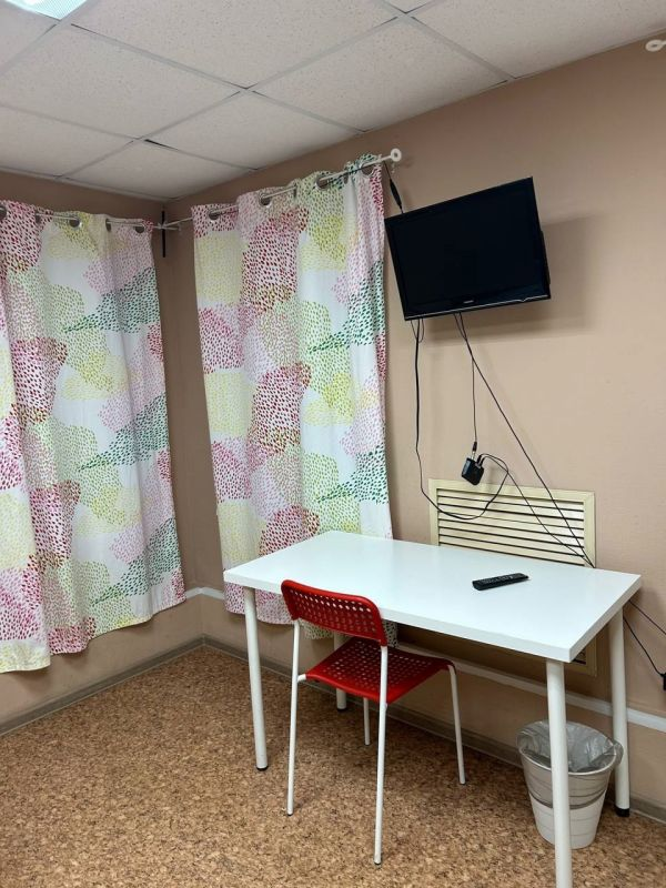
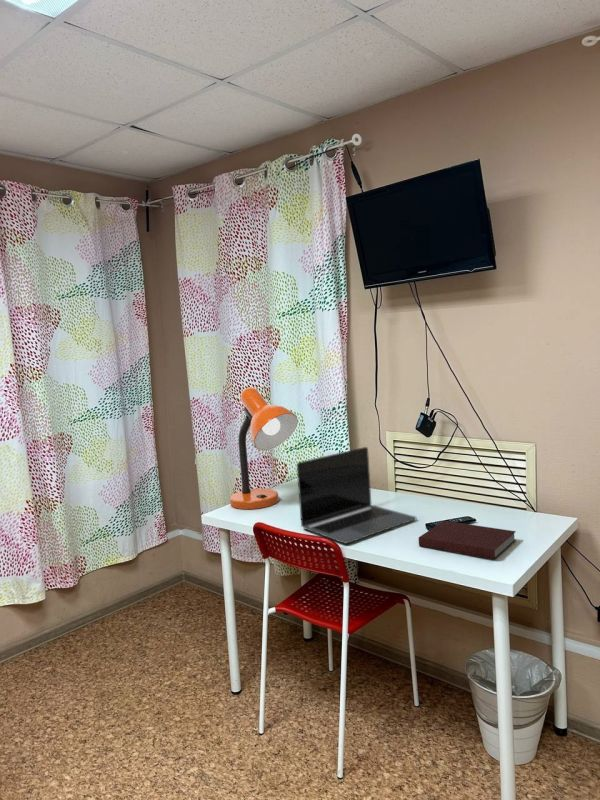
+ laptop (357, 491)
+ notebook (467, 538)
+ desk lamp (260, 447)
